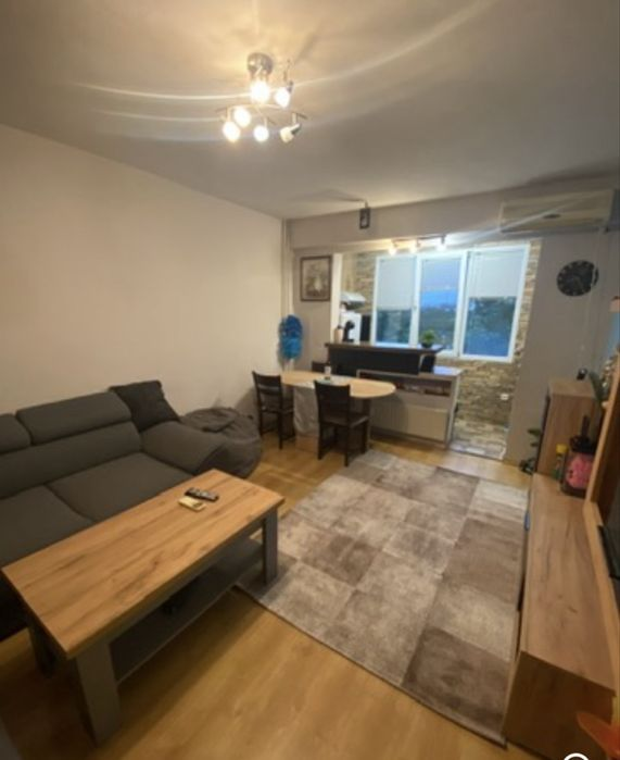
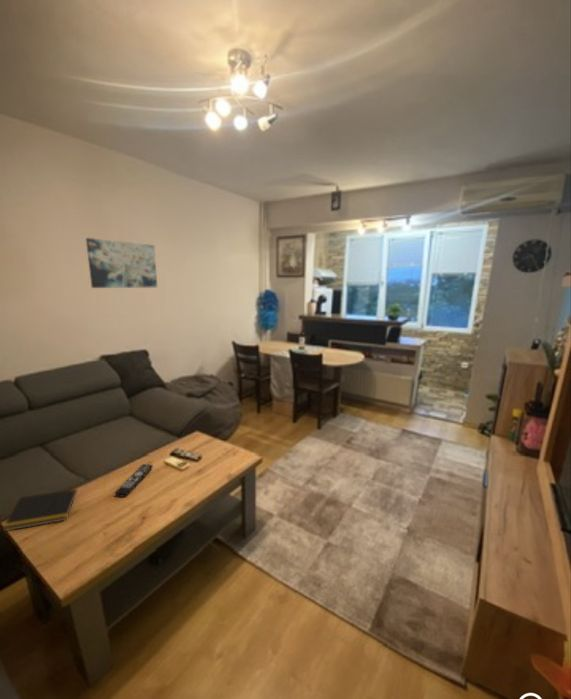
+ notepad (42, 508)
+ remote control (135, 479)
+ wall art (125, 265)
